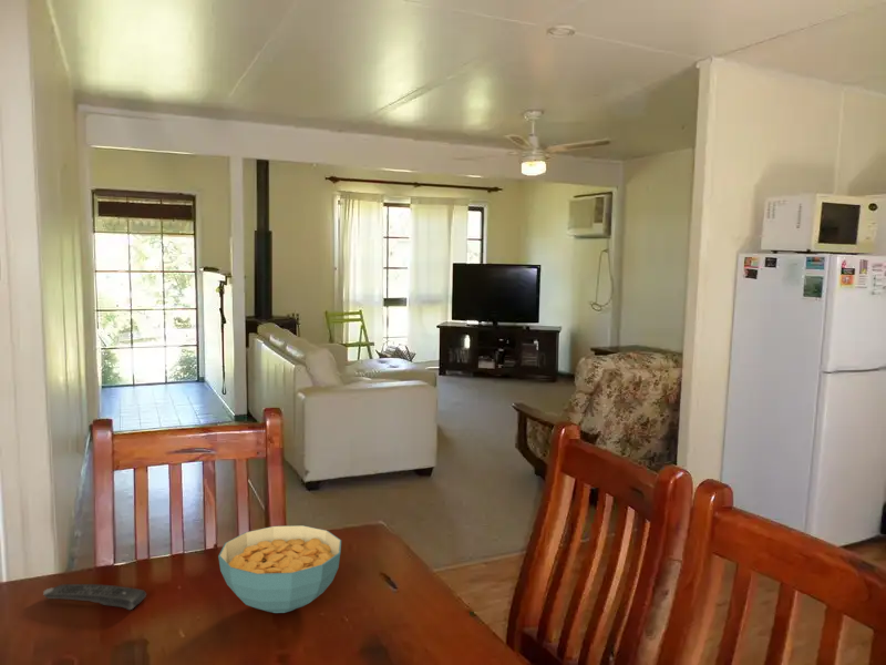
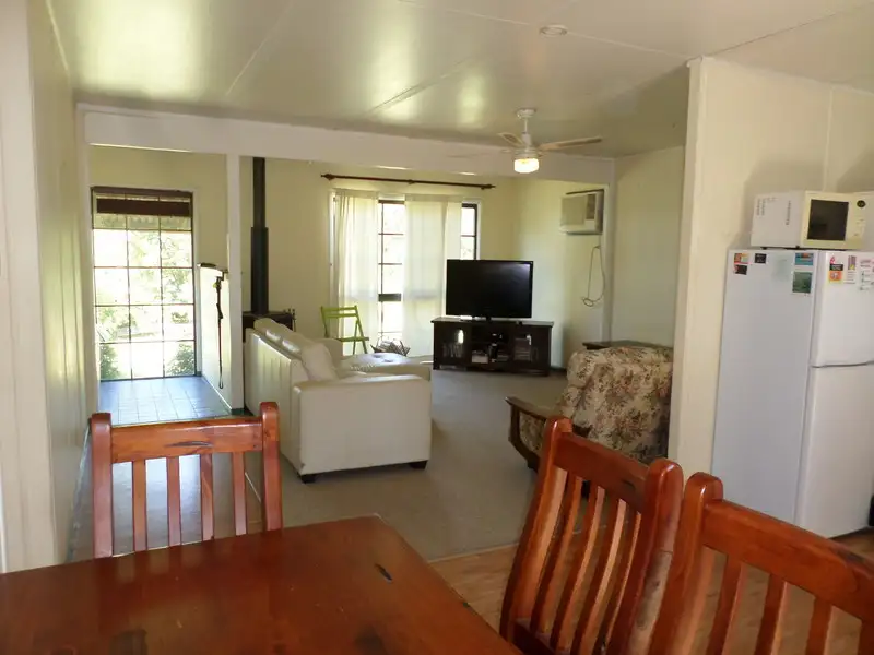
- remote control (92, 594)
- cereal bowl (281, 575)
